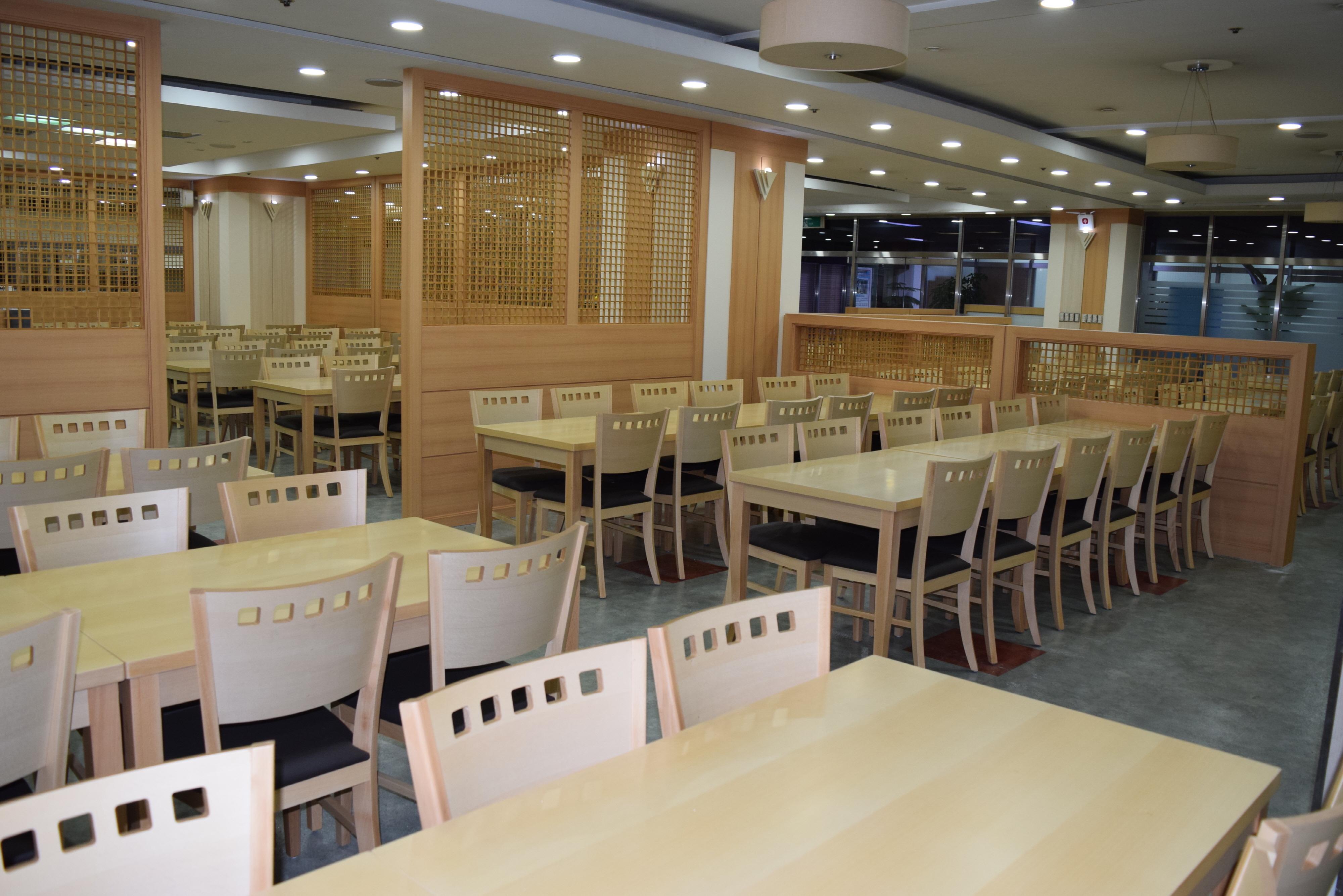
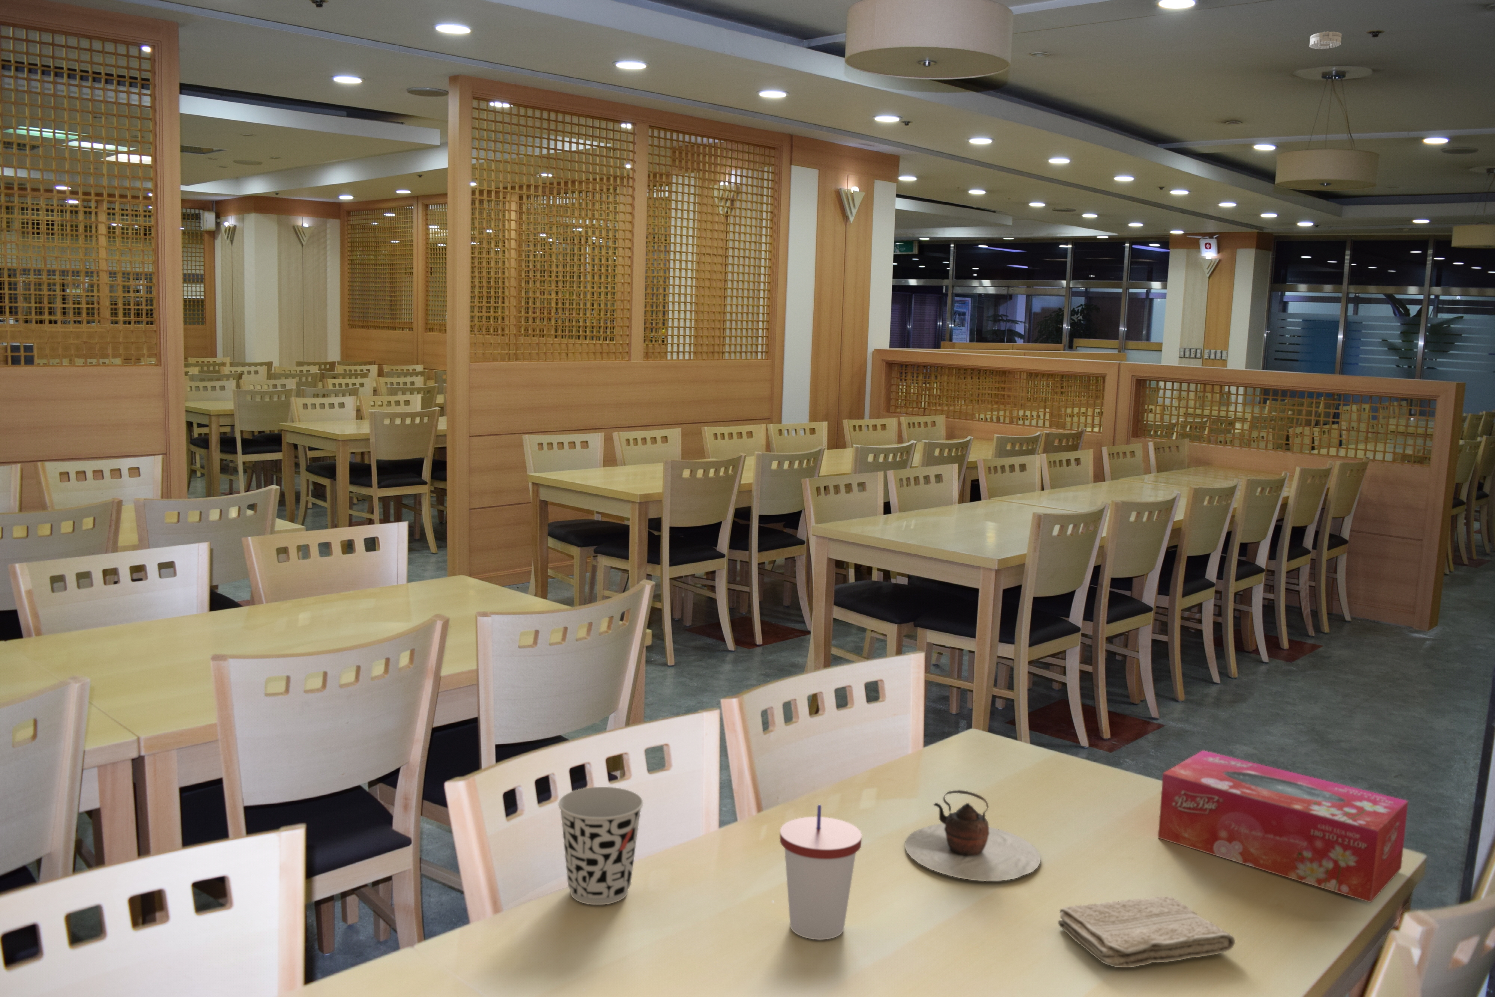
+ smoke detector (1326, 40)
+ washcloth (1142, 928)
+ cup (819, 868)
+ cup (600, 847)
+ tissue box (1279, 820)
+ teapot (974, 821)
